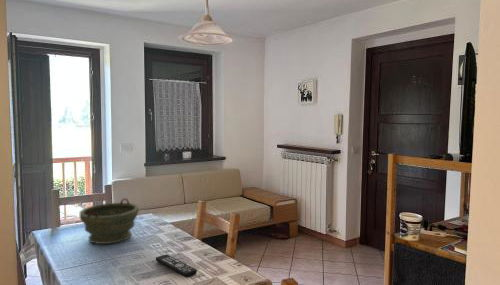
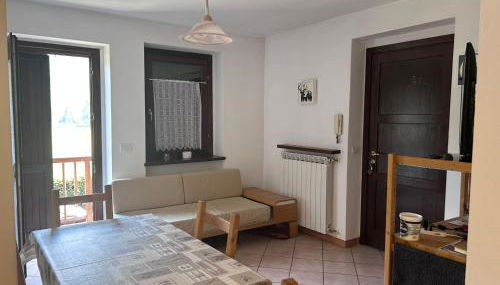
- bowl (110, 221)
- remote control (175, 265)
